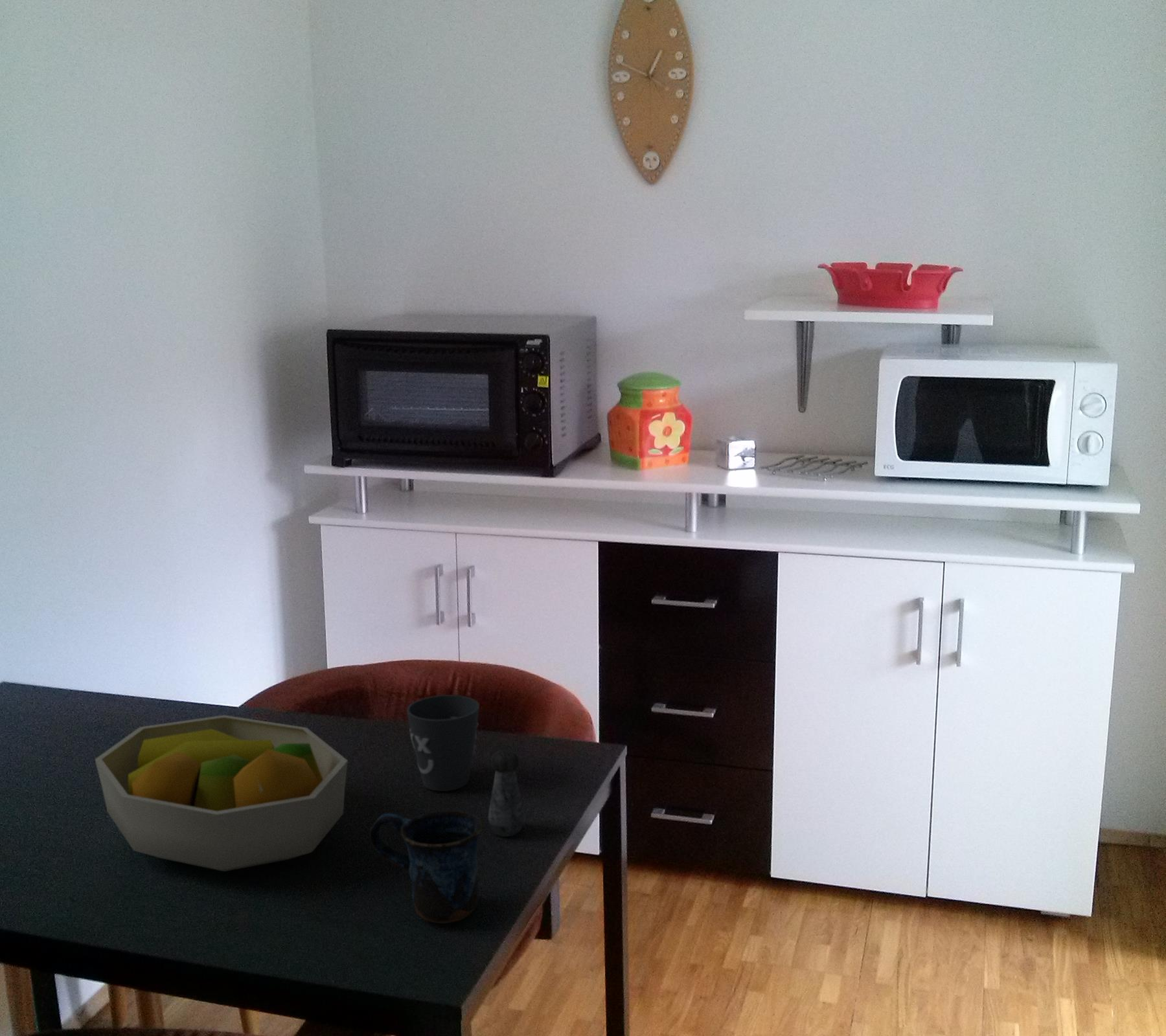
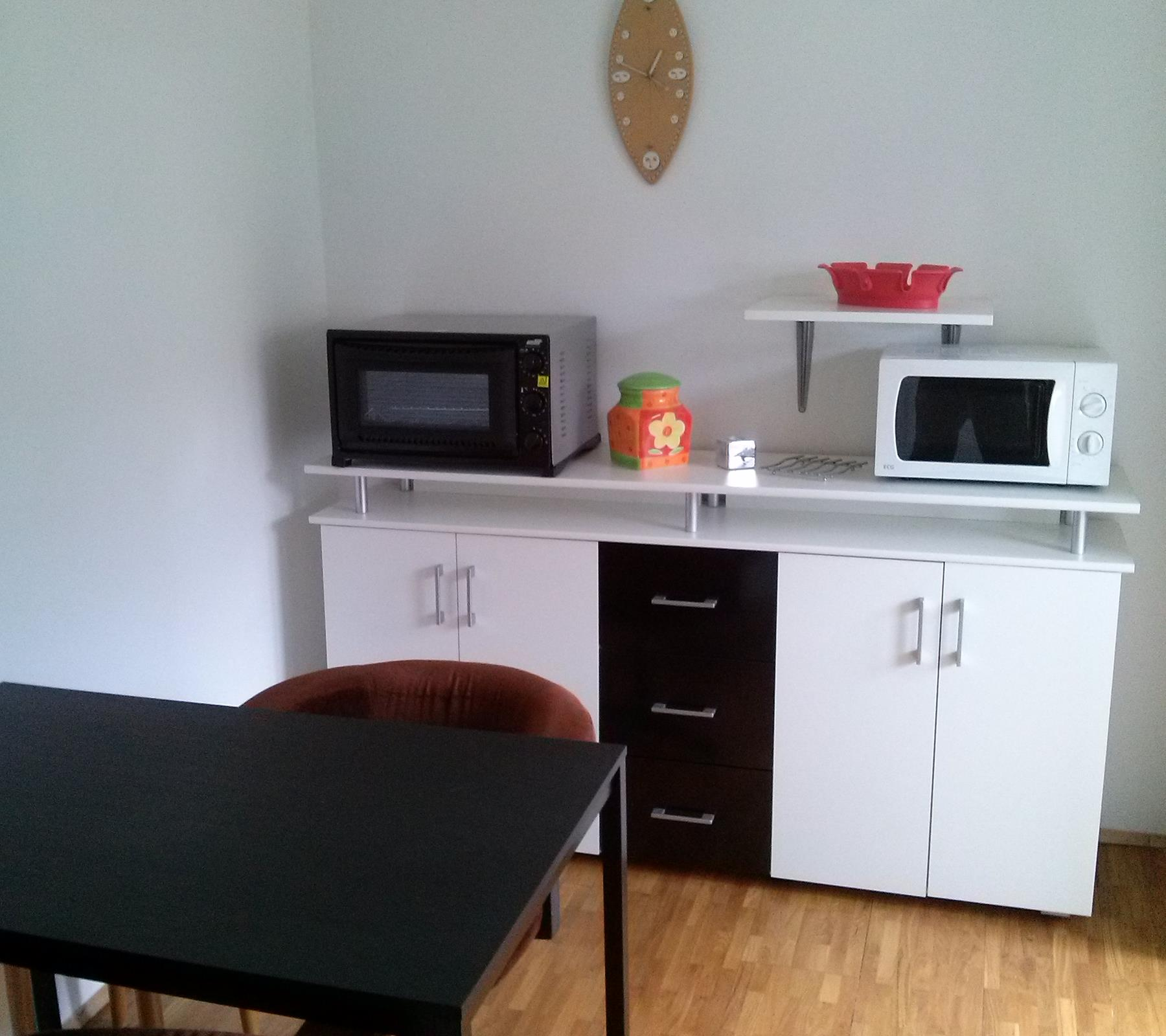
- mug (432, 861)
- mug (439, 741)
- fruit bowl (222, 779)
- salt shaker (505, 792)
